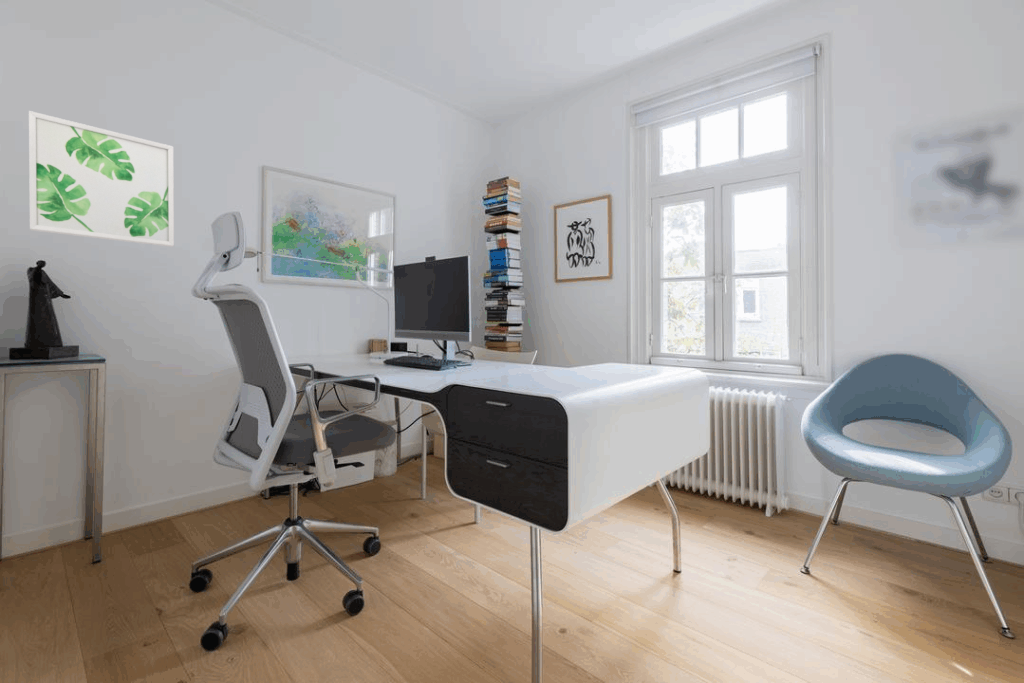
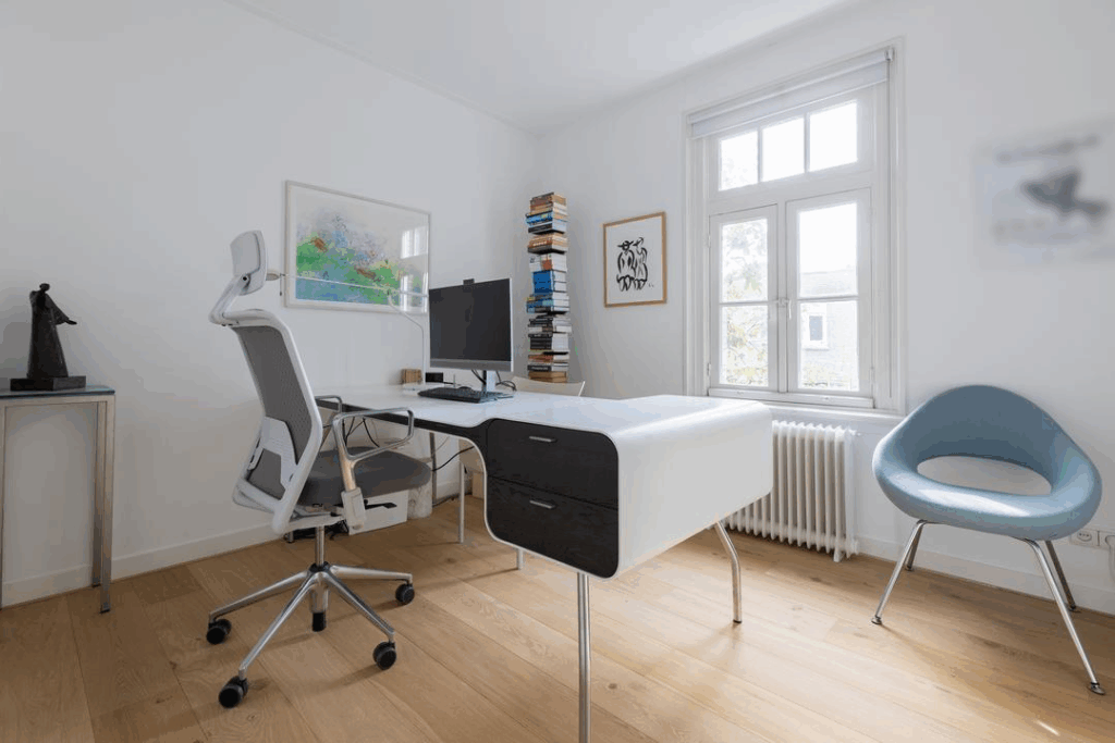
- wall art (107, 185)
